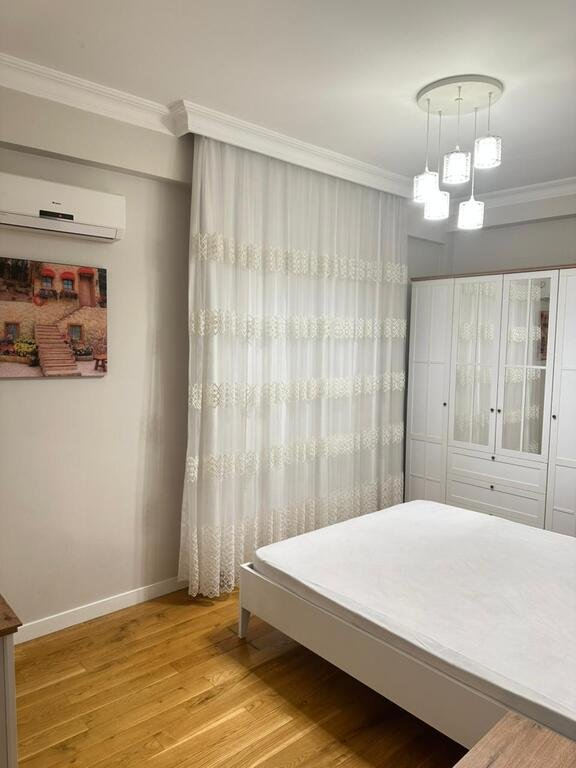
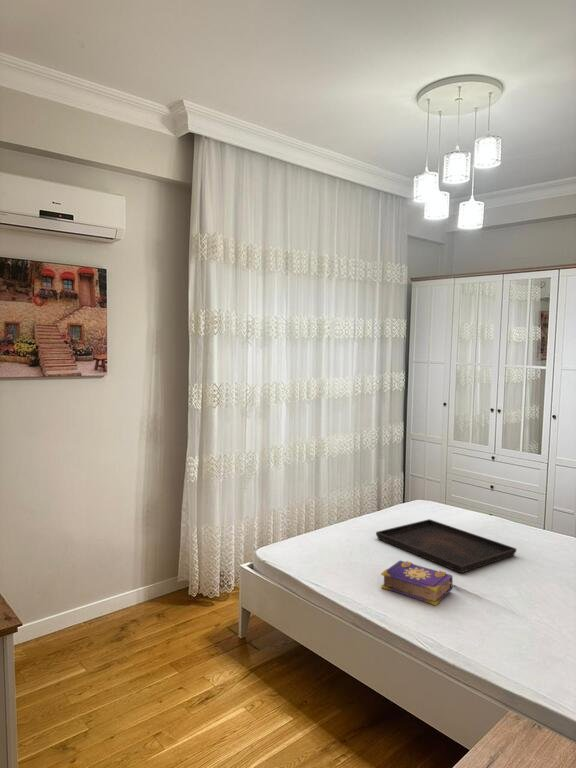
+ serving tray (443, 543)
+ book (416, 580)
